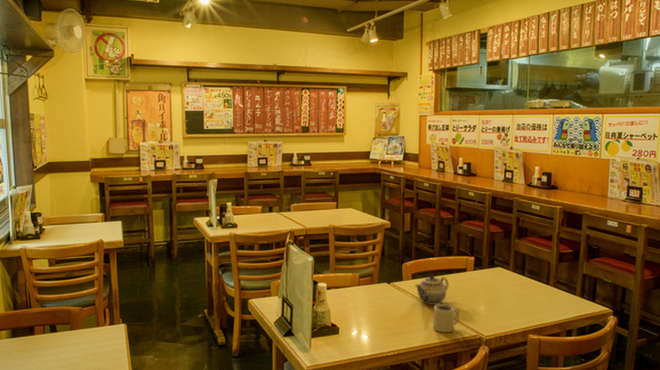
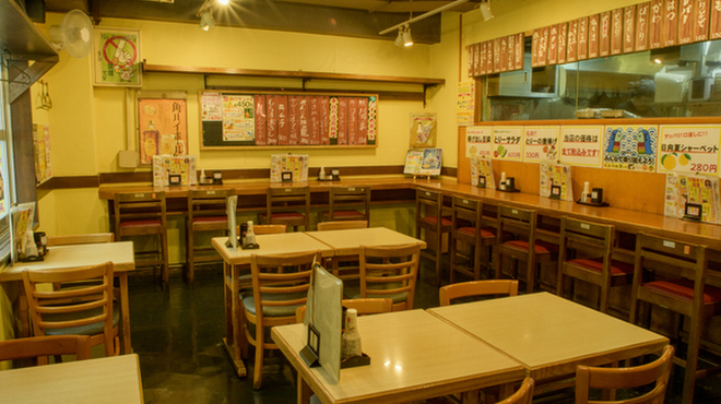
- teapot (431, 288)
- cup (446, 317)
